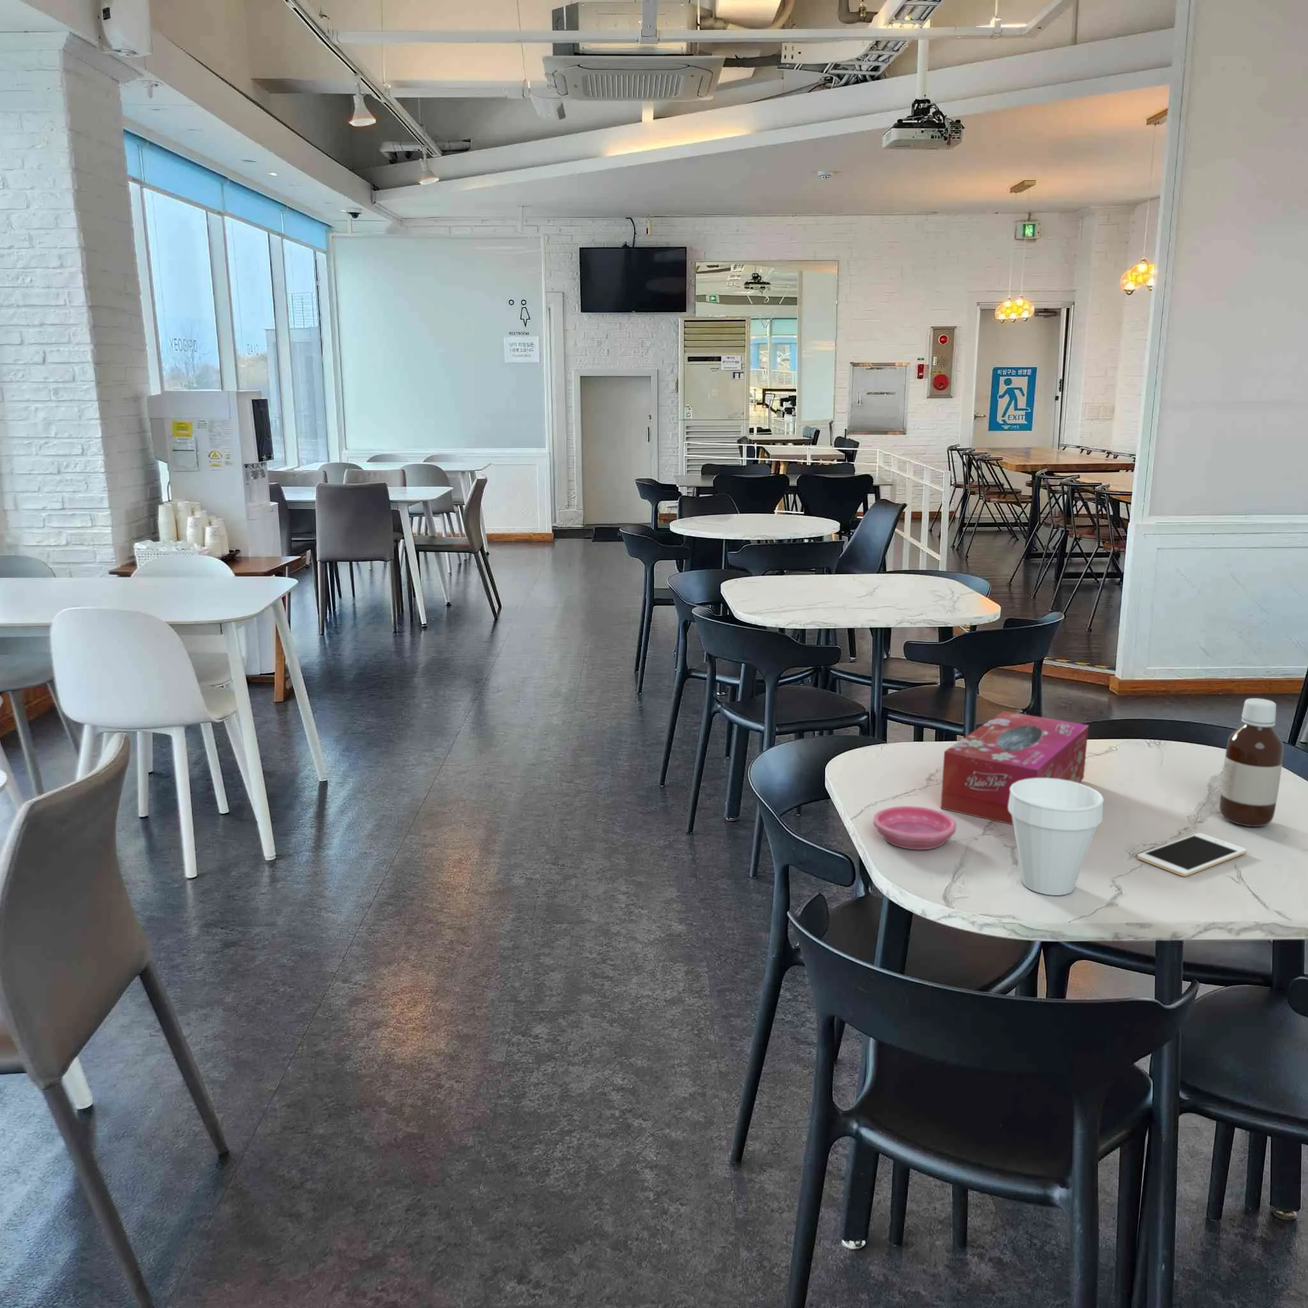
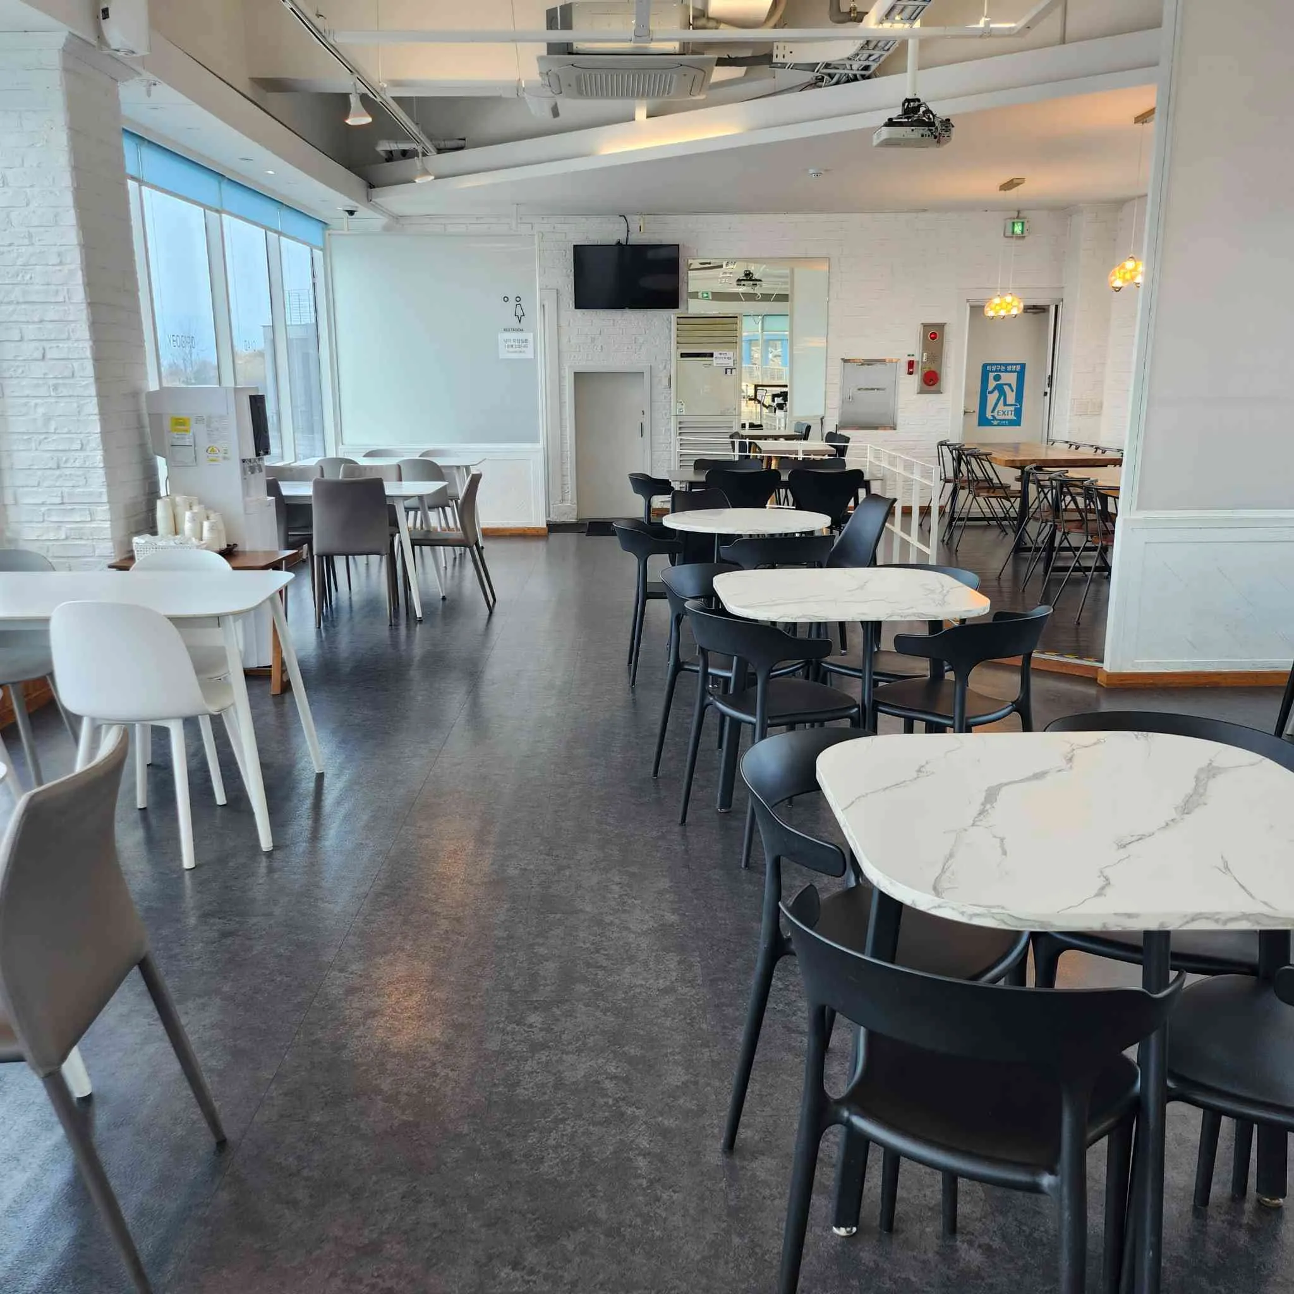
- cell phone (1192, 853)
- bottle (1253, 762)
- tissue box (1017, 765)
- saucer (914, 829)
- cup (1052, 838)
